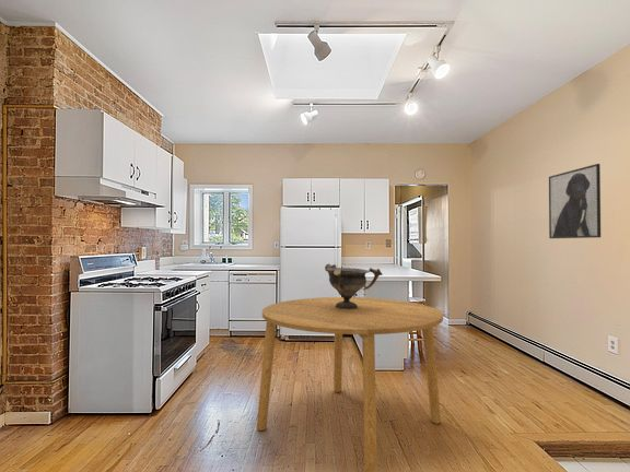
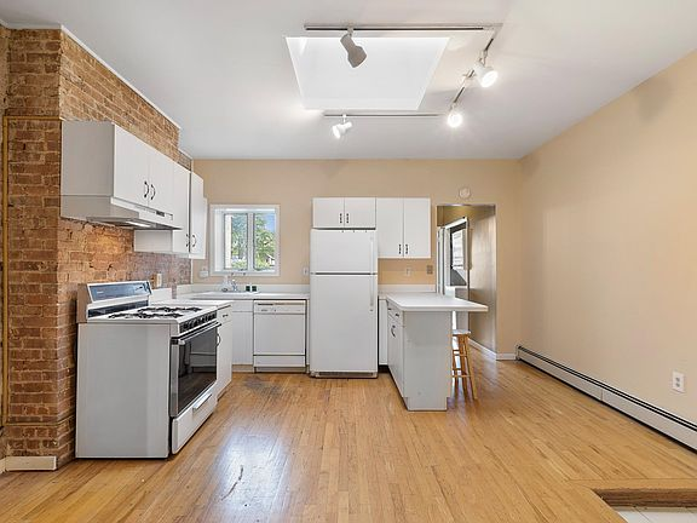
- decorative bowl (347, 285)
- dining table (341, 367)
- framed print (572, 204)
